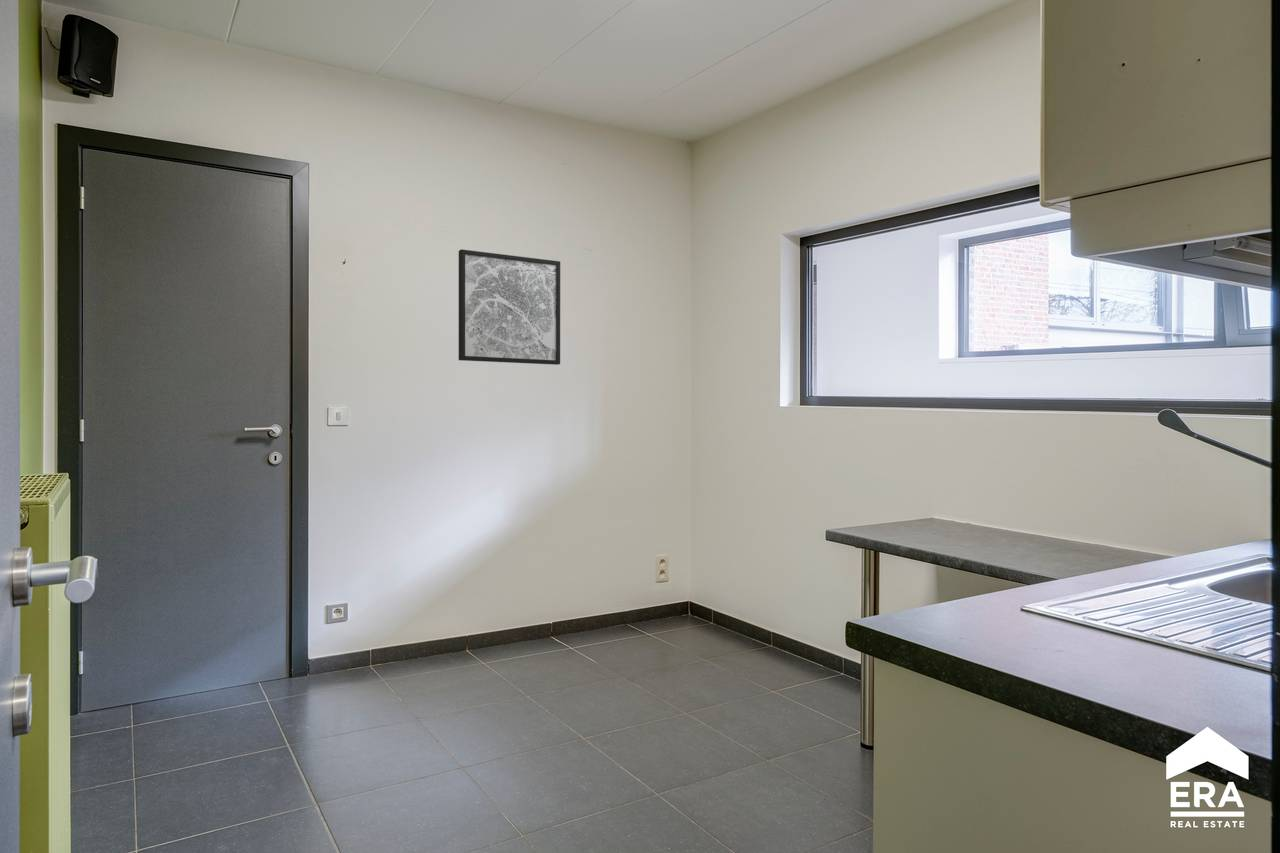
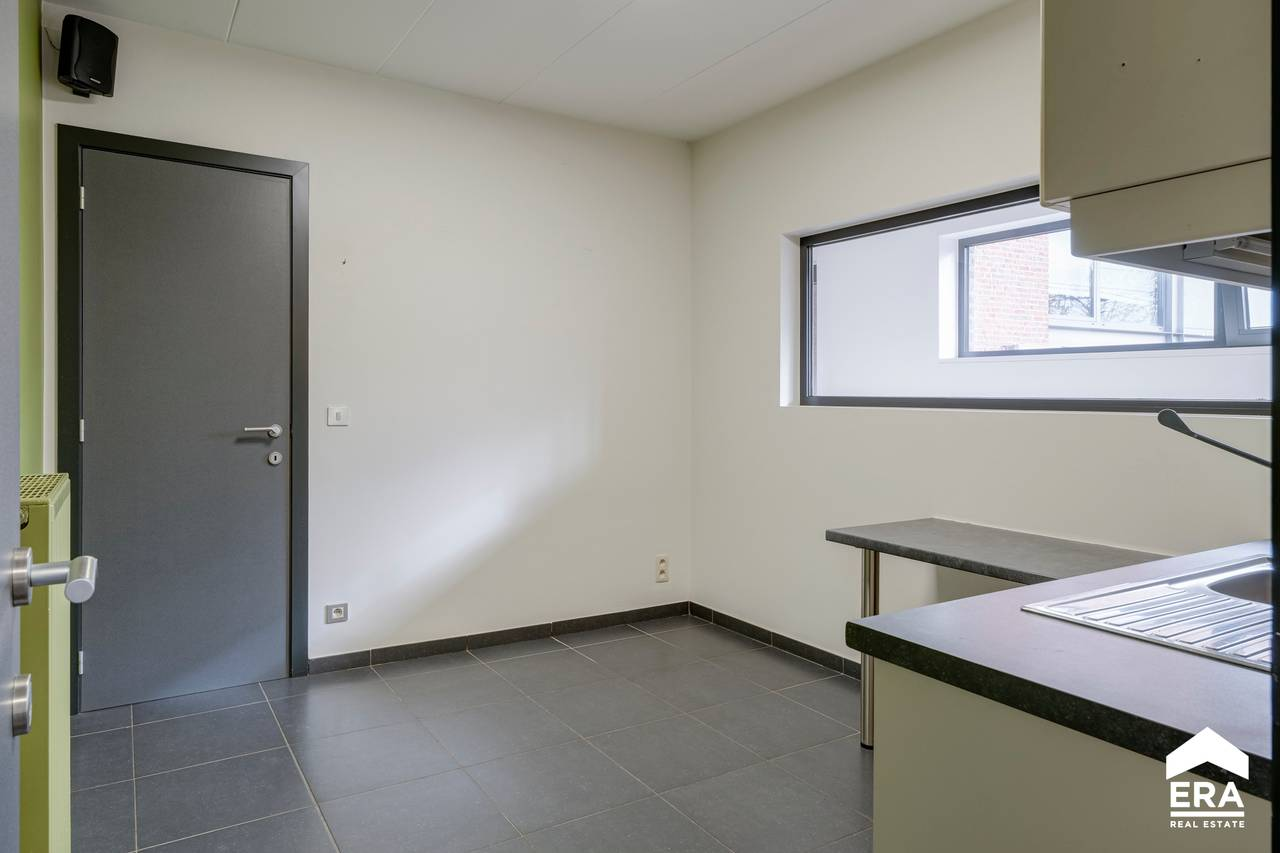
- wall art (511, 309)
